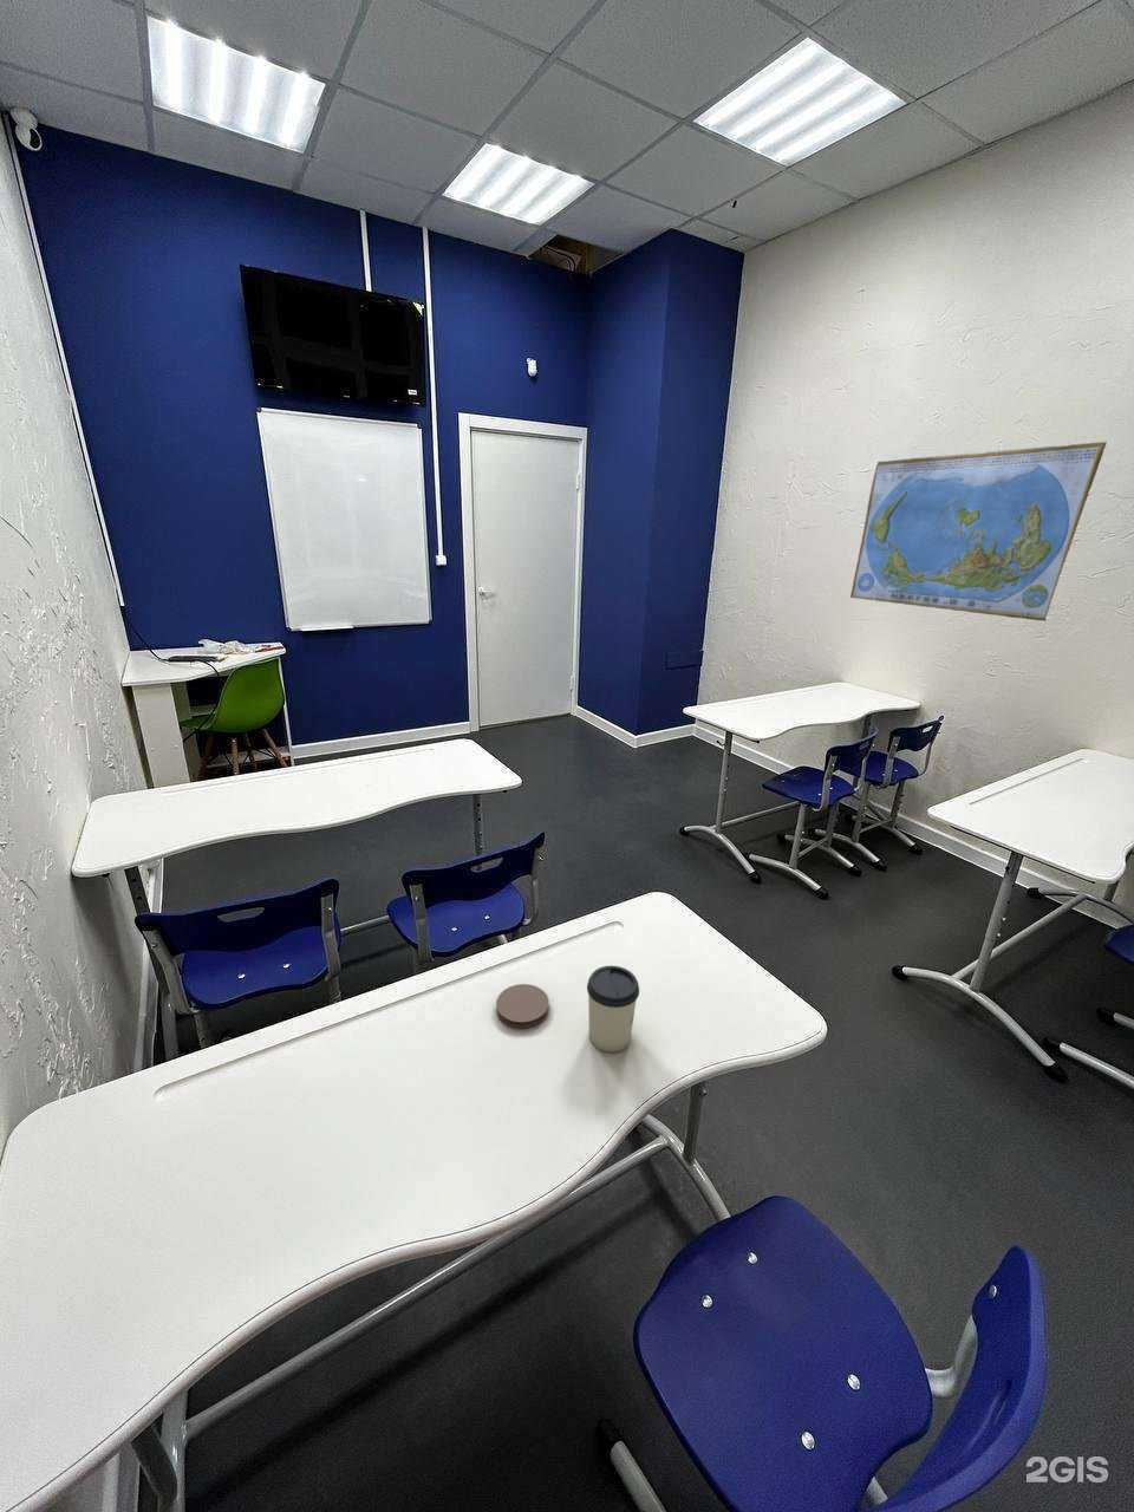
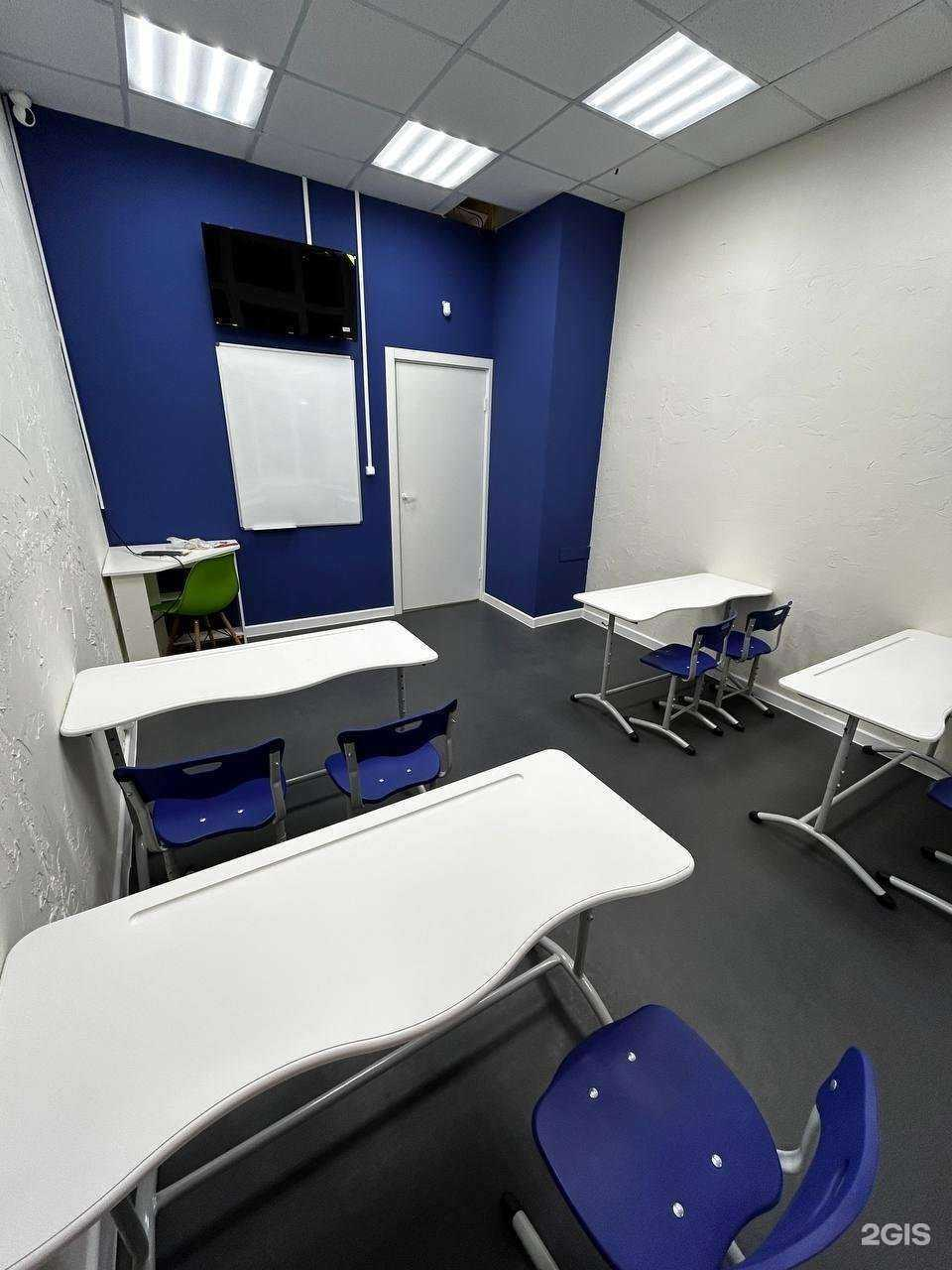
- world map (954, 532)
- coaster (522, 1004)
- cup (611, 1008)
